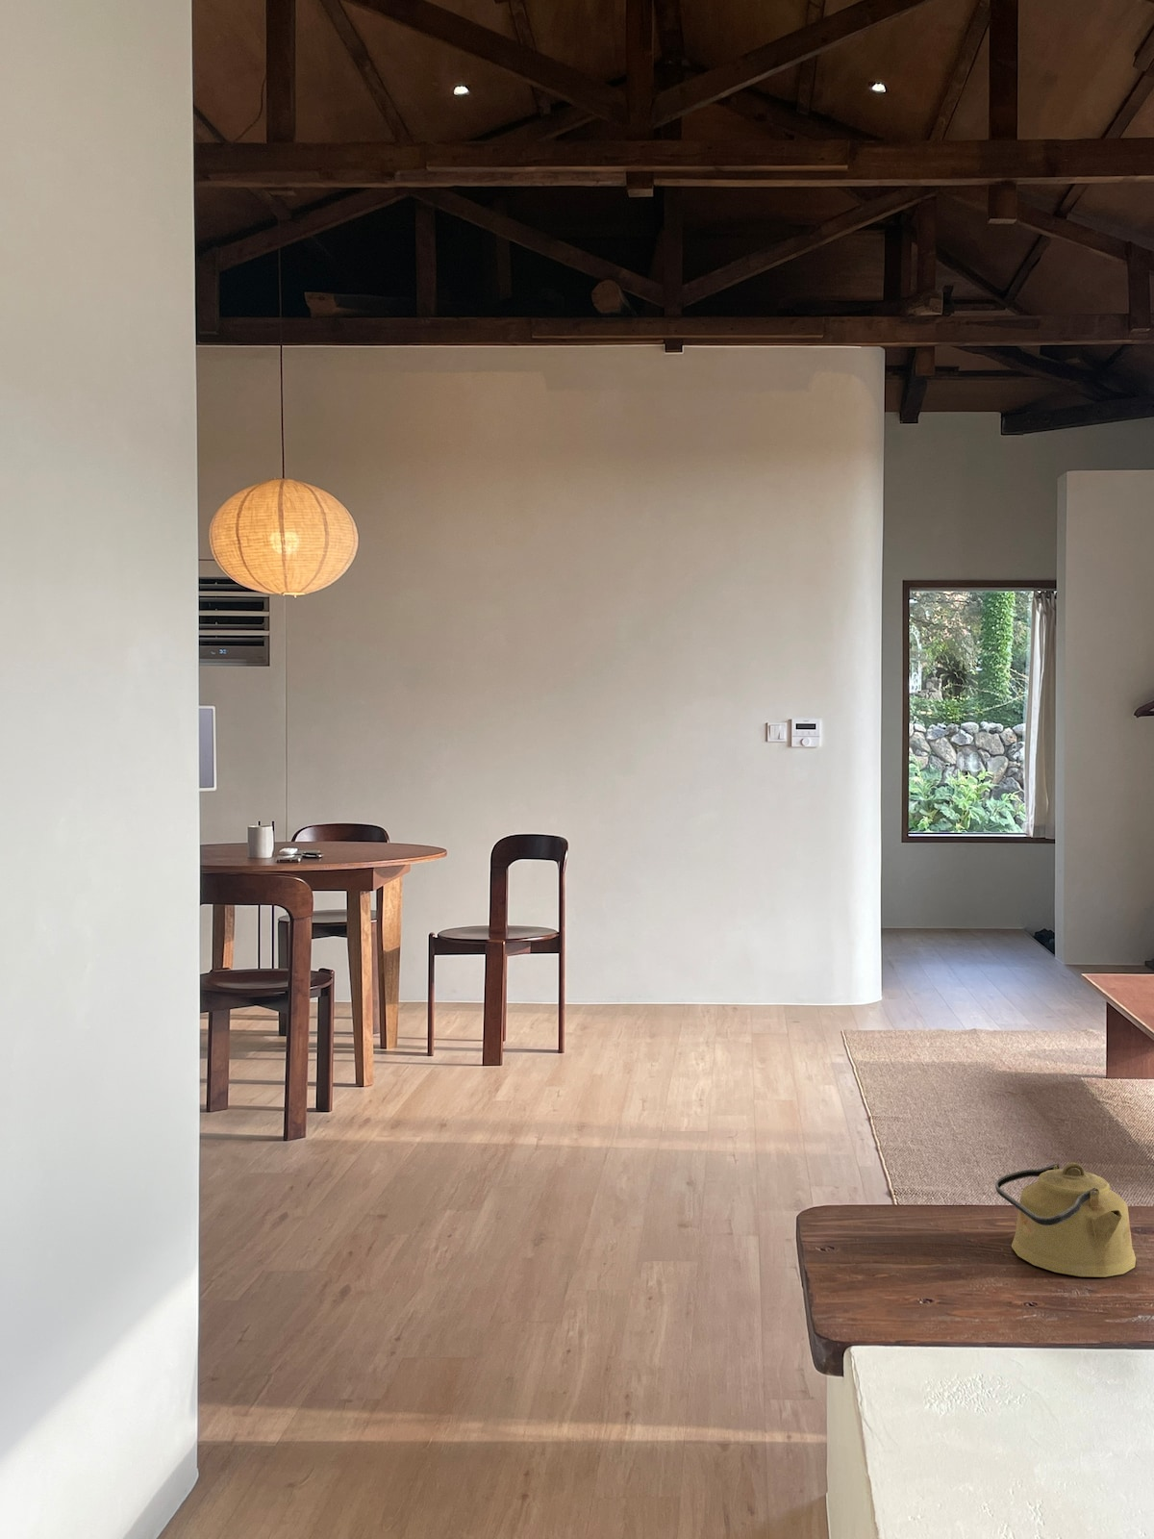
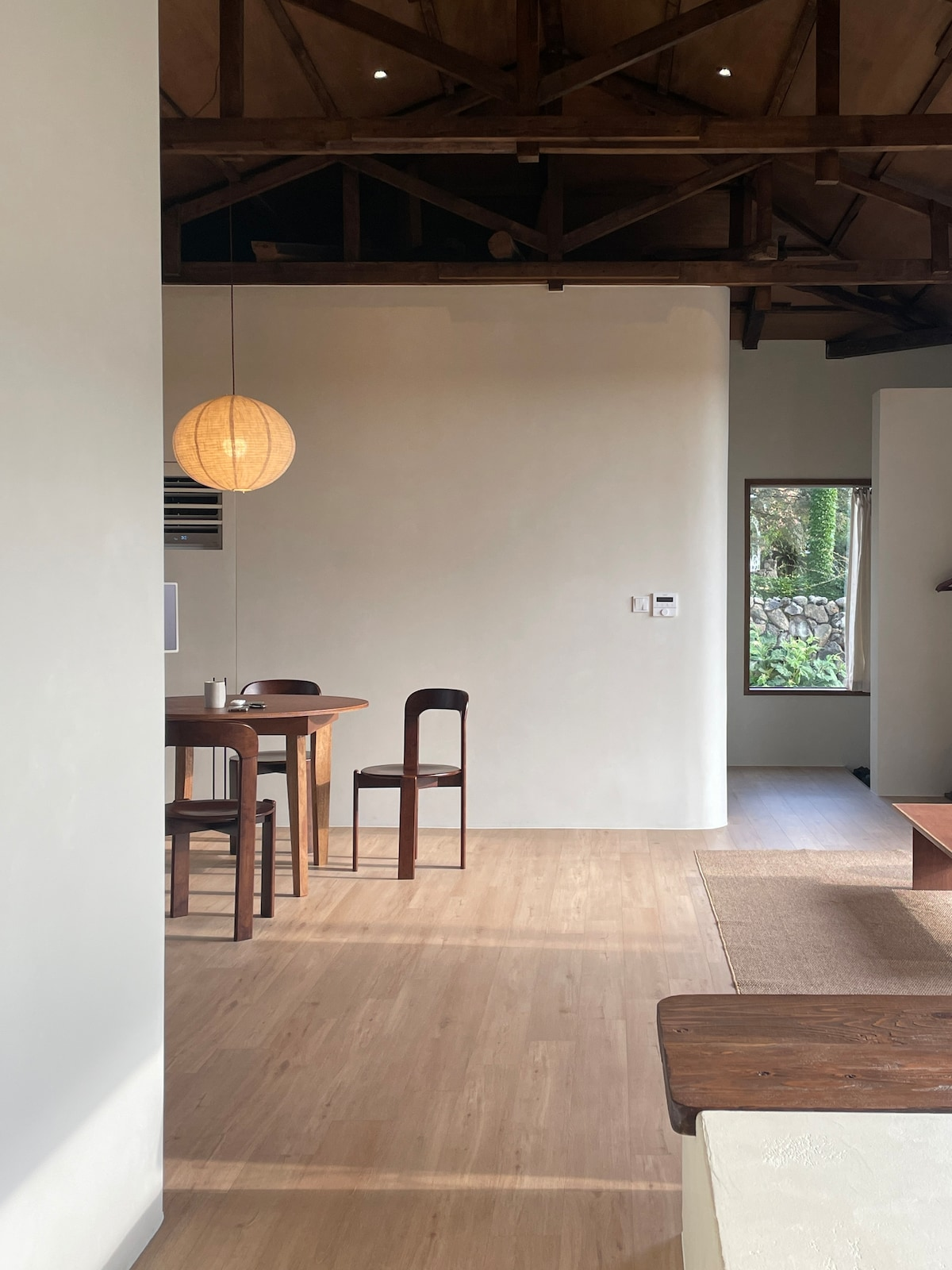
- kettle (1078, 1212)
